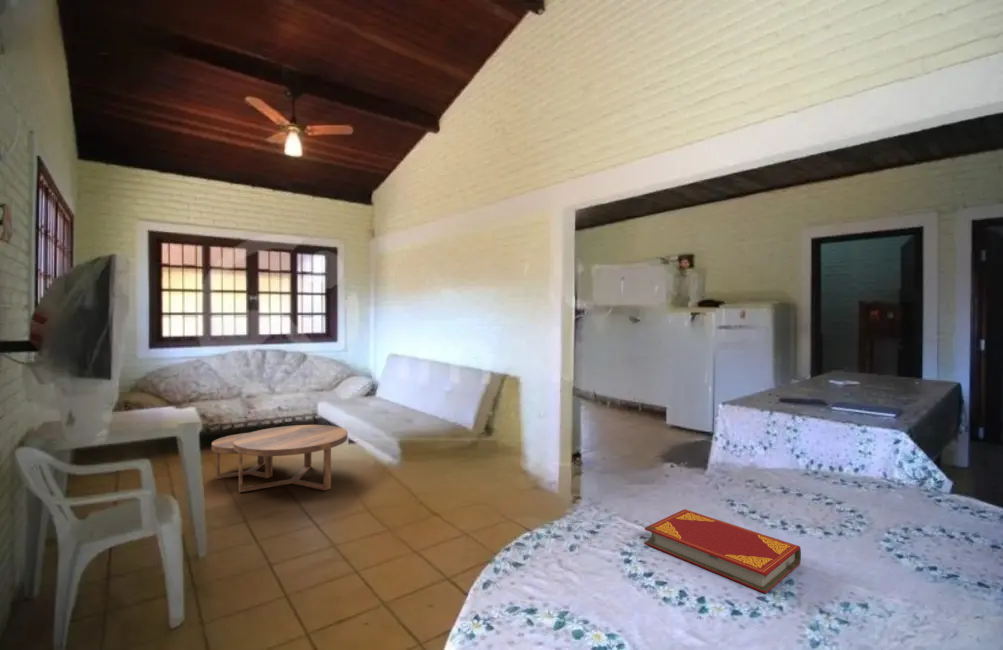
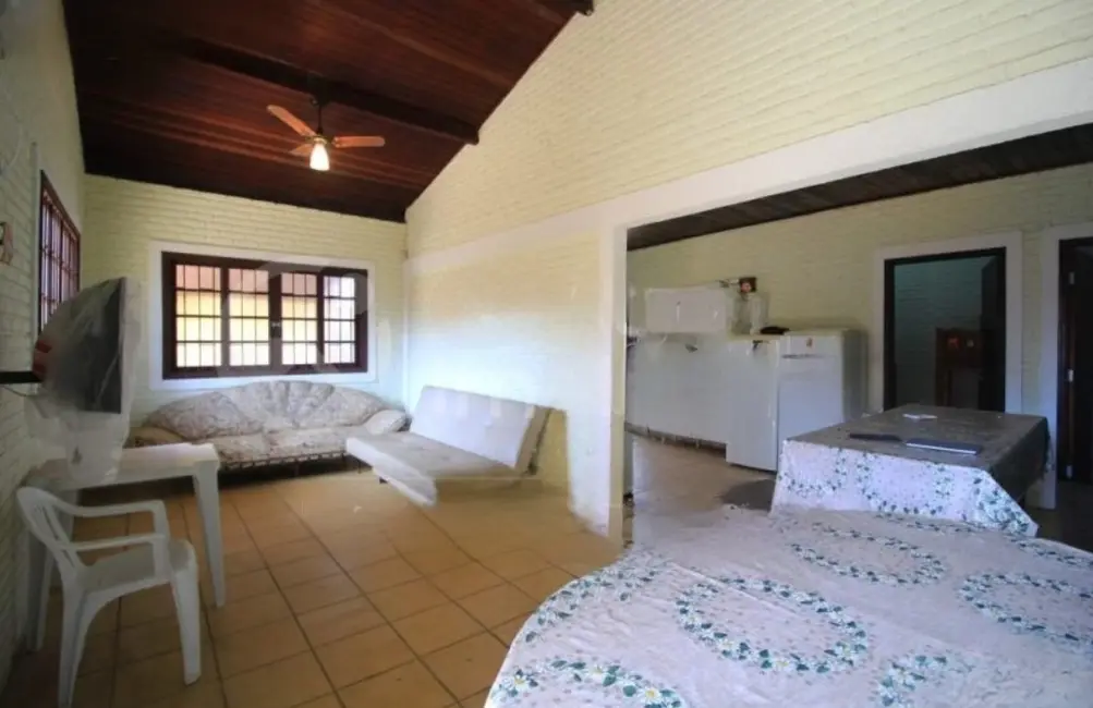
- hardback book (719, 544)
- coffee table (276, 455)
